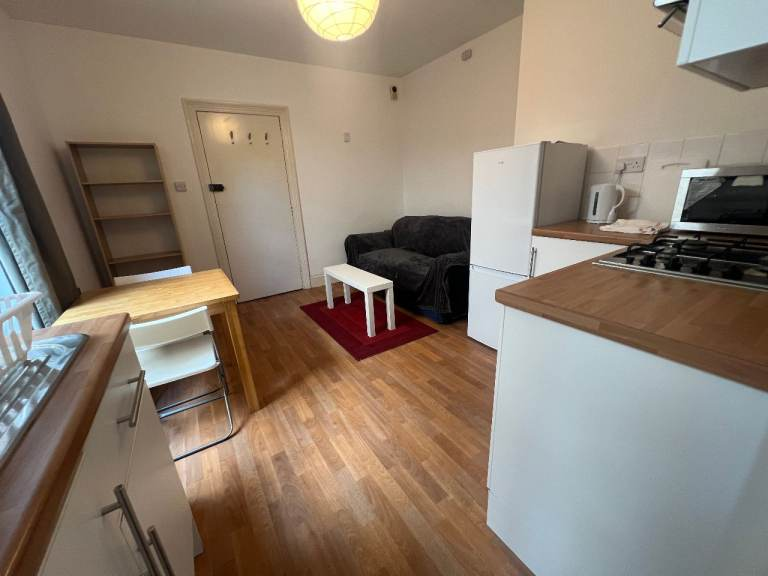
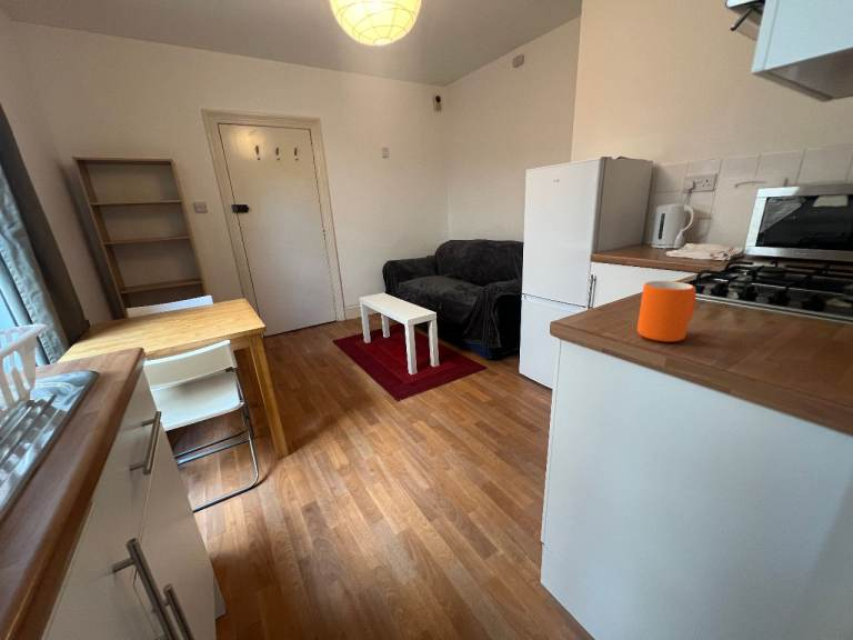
+ mug (665, 309)
